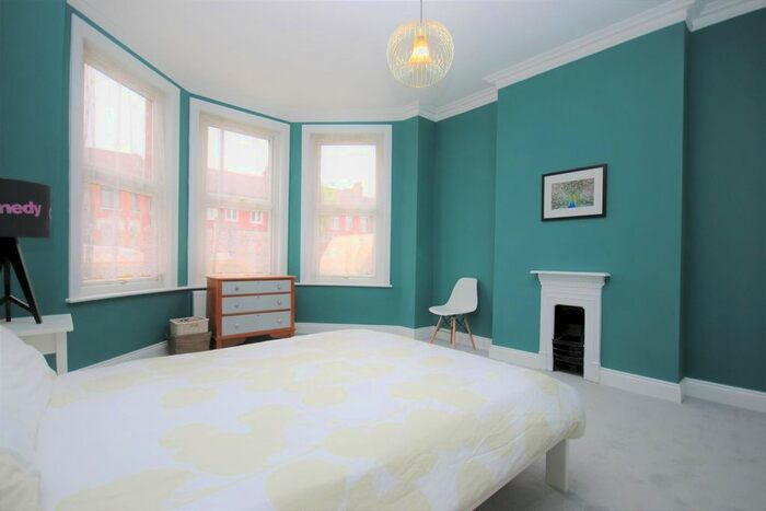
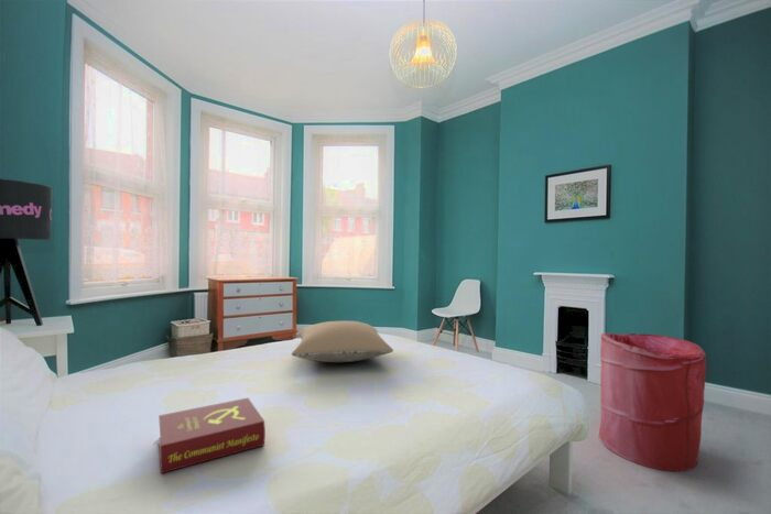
+ laundry hamper (649, 394)
+ book (210, 430)
+ pillow (340, 341)
